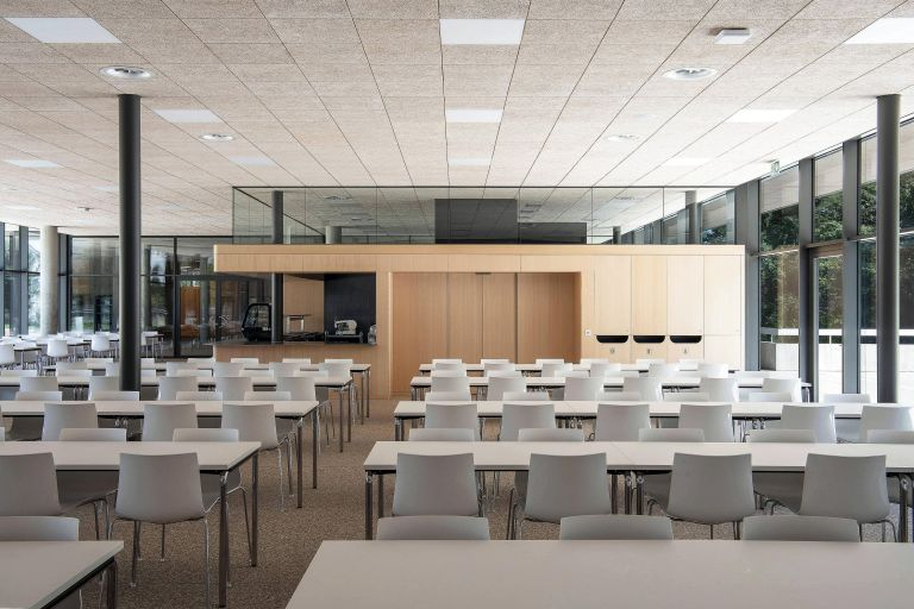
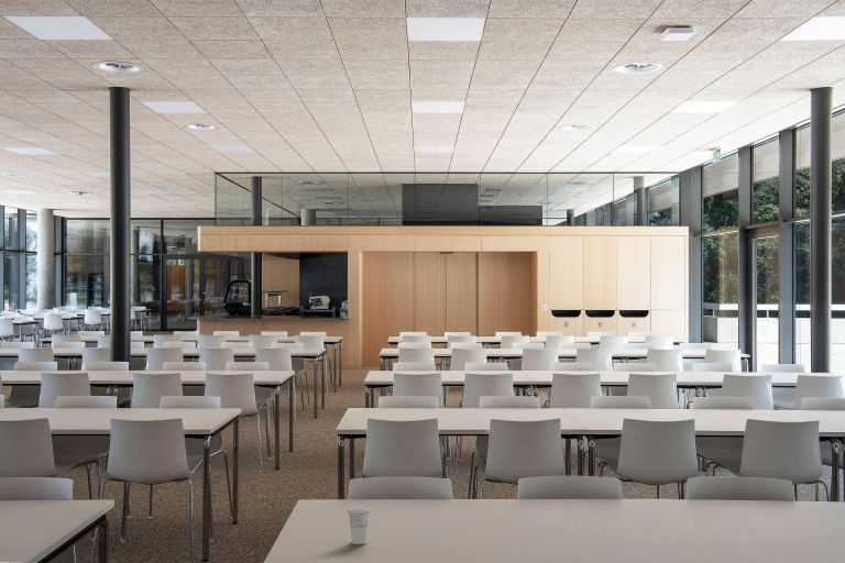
+ cup (359, 525)
